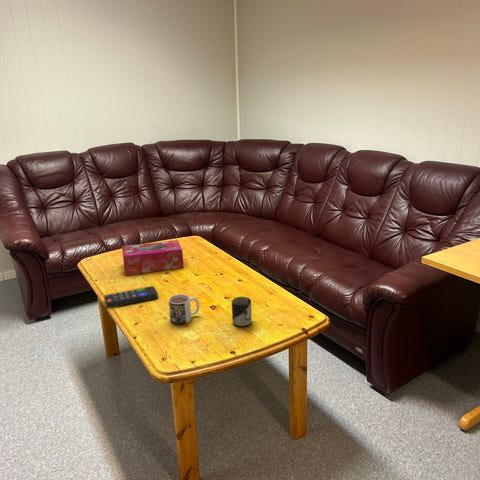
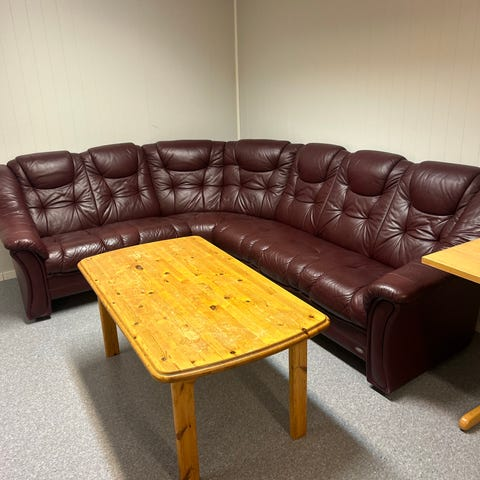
- remote control (131, 296)
- cup (243, 313)
- mug (184, 308)
- tissue box (152, 256)
